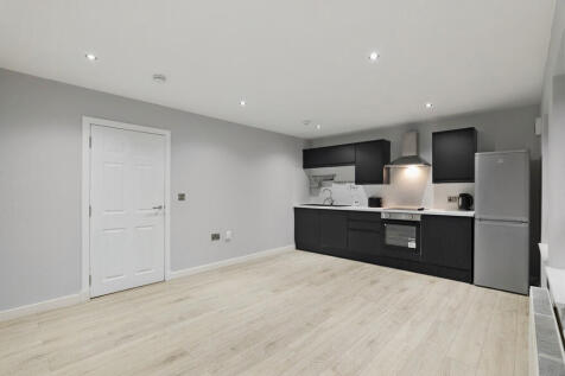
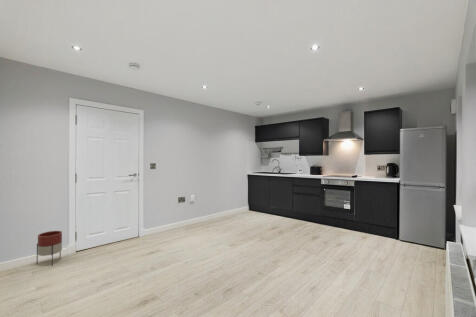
+ planter (50, 248)
